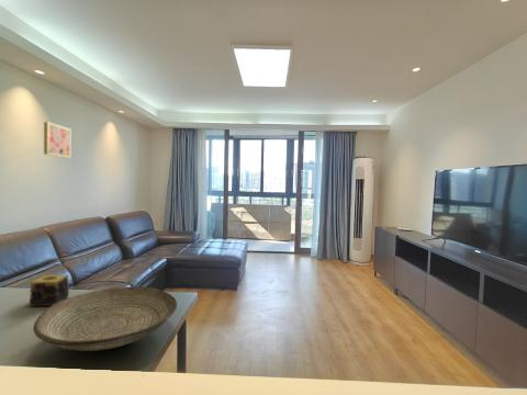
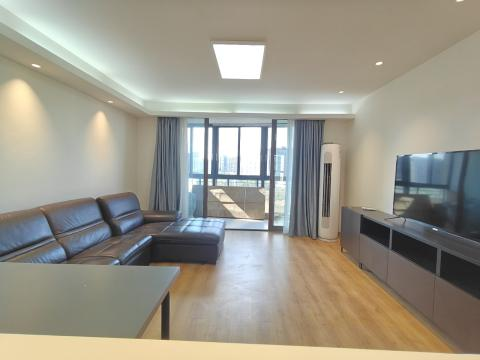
- candle (49, 290)
- wall art (57, 140)
- decorative bowl (112, 323)
